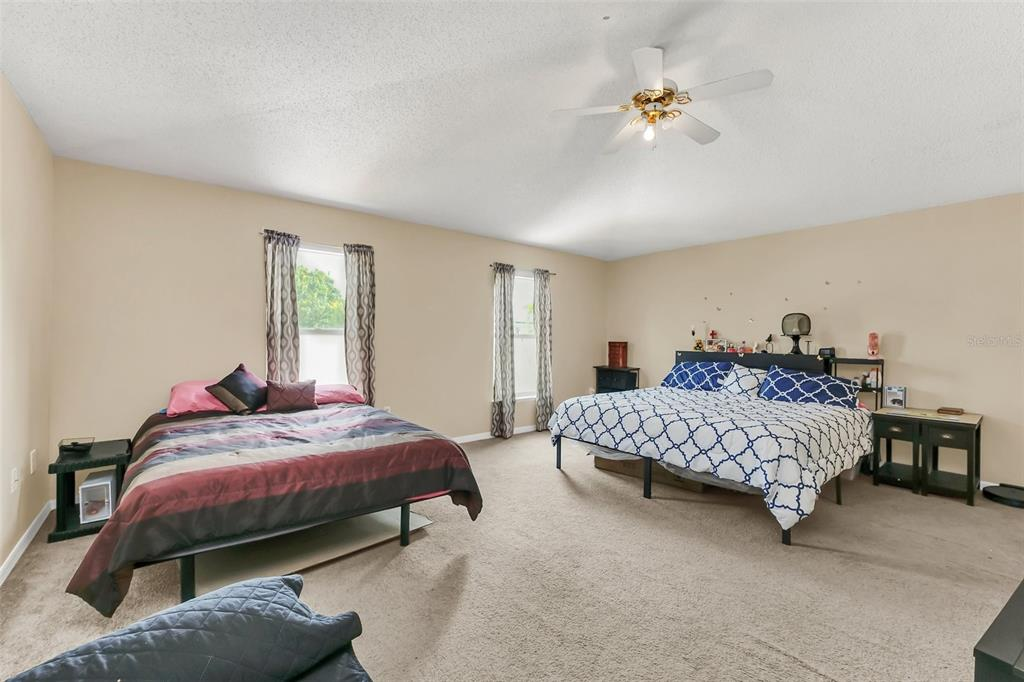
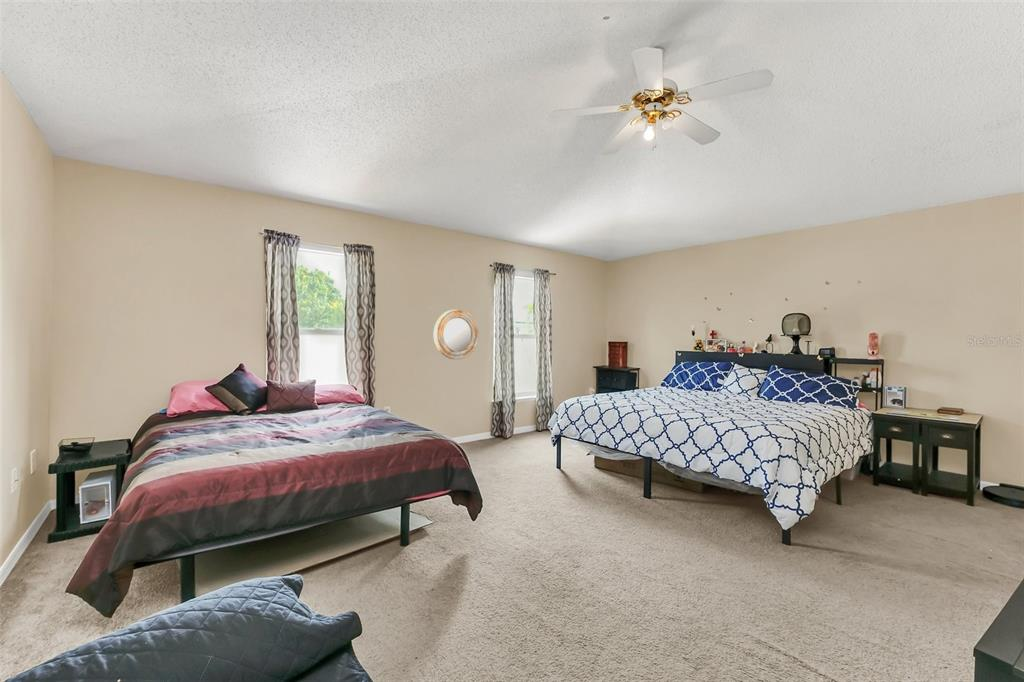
+ home mirror (456, 334)
